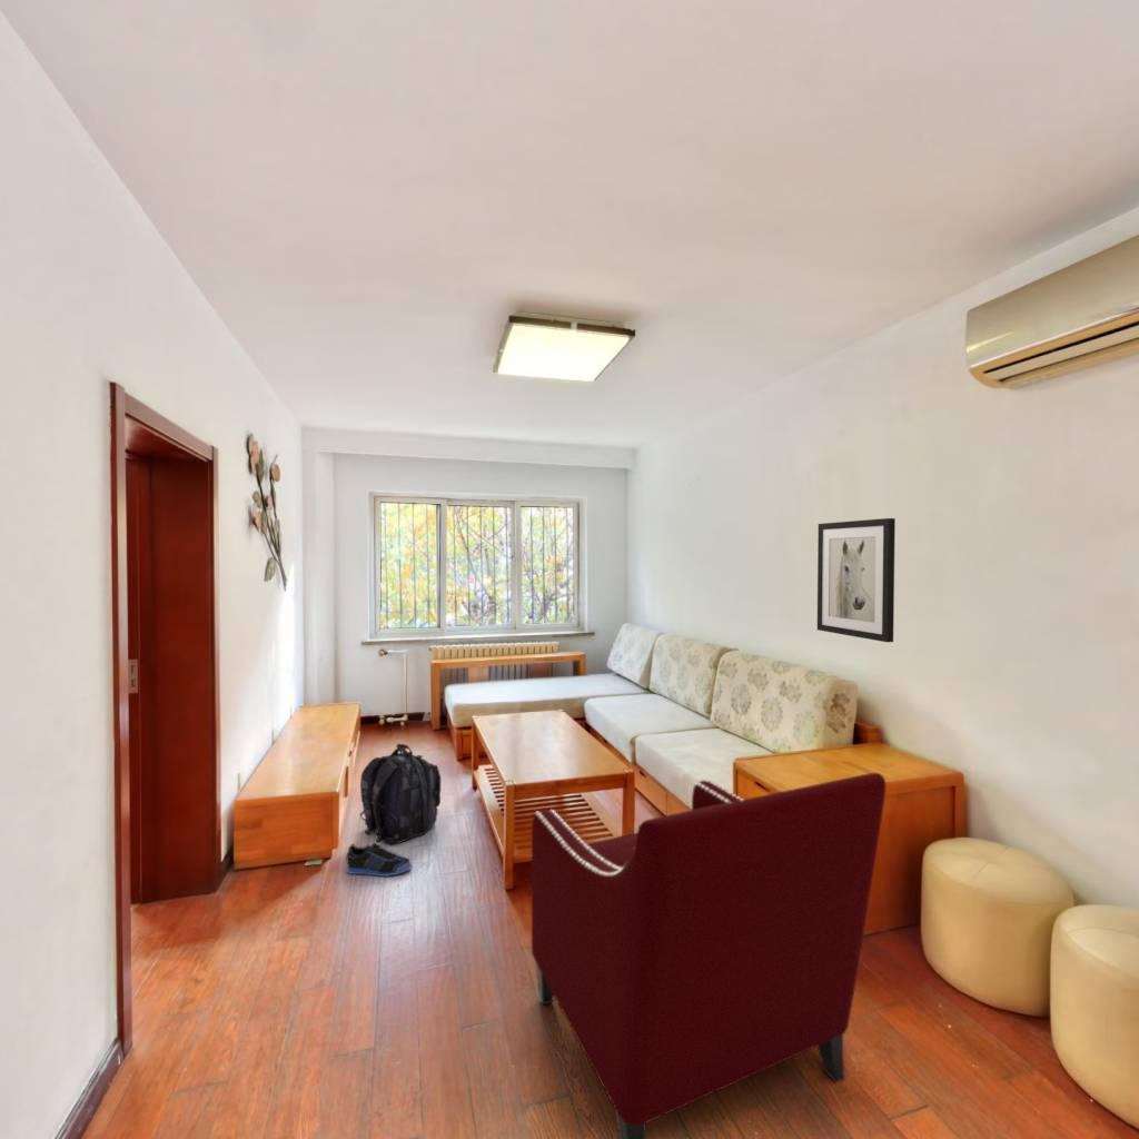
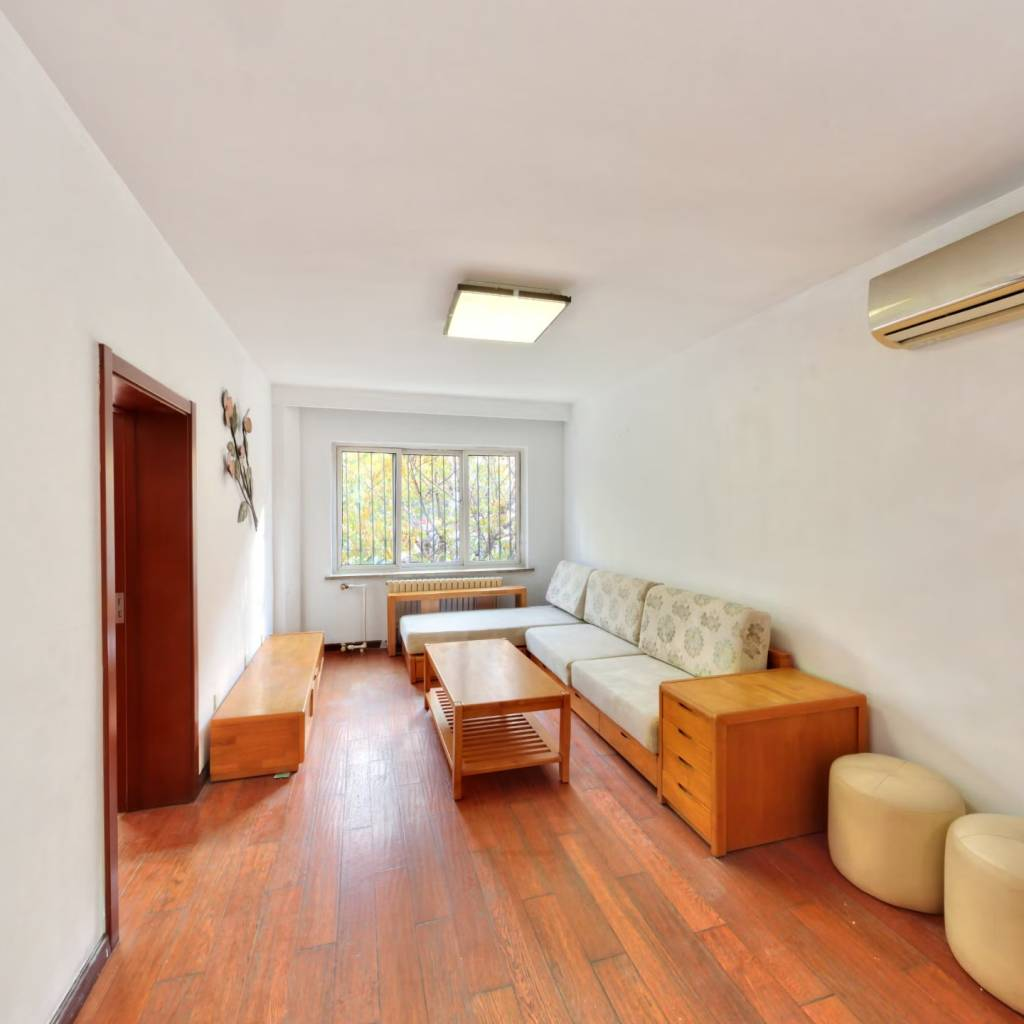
- wall art (852, 578)
- backpack (400, 785)
- sneaker (378, 858)
- armchair (687, 898)
